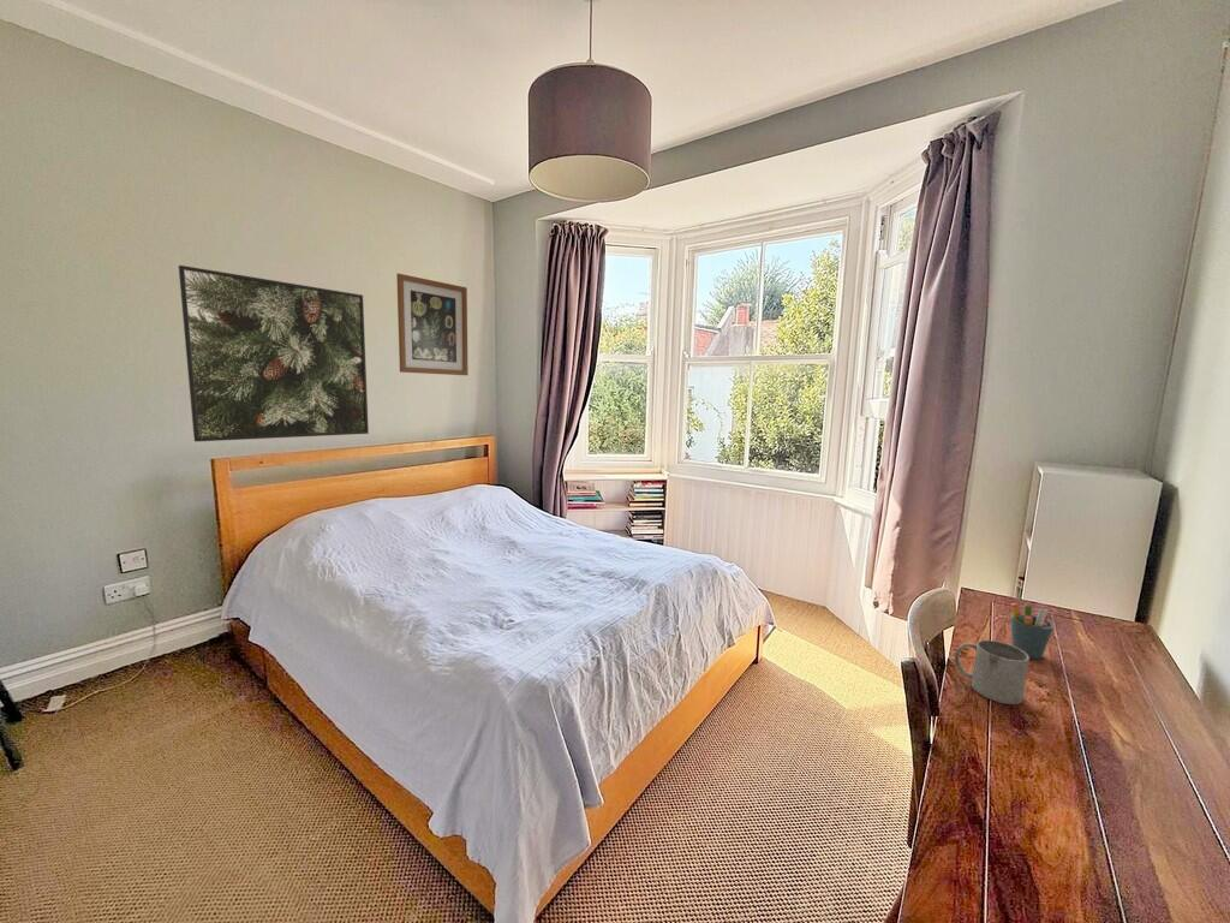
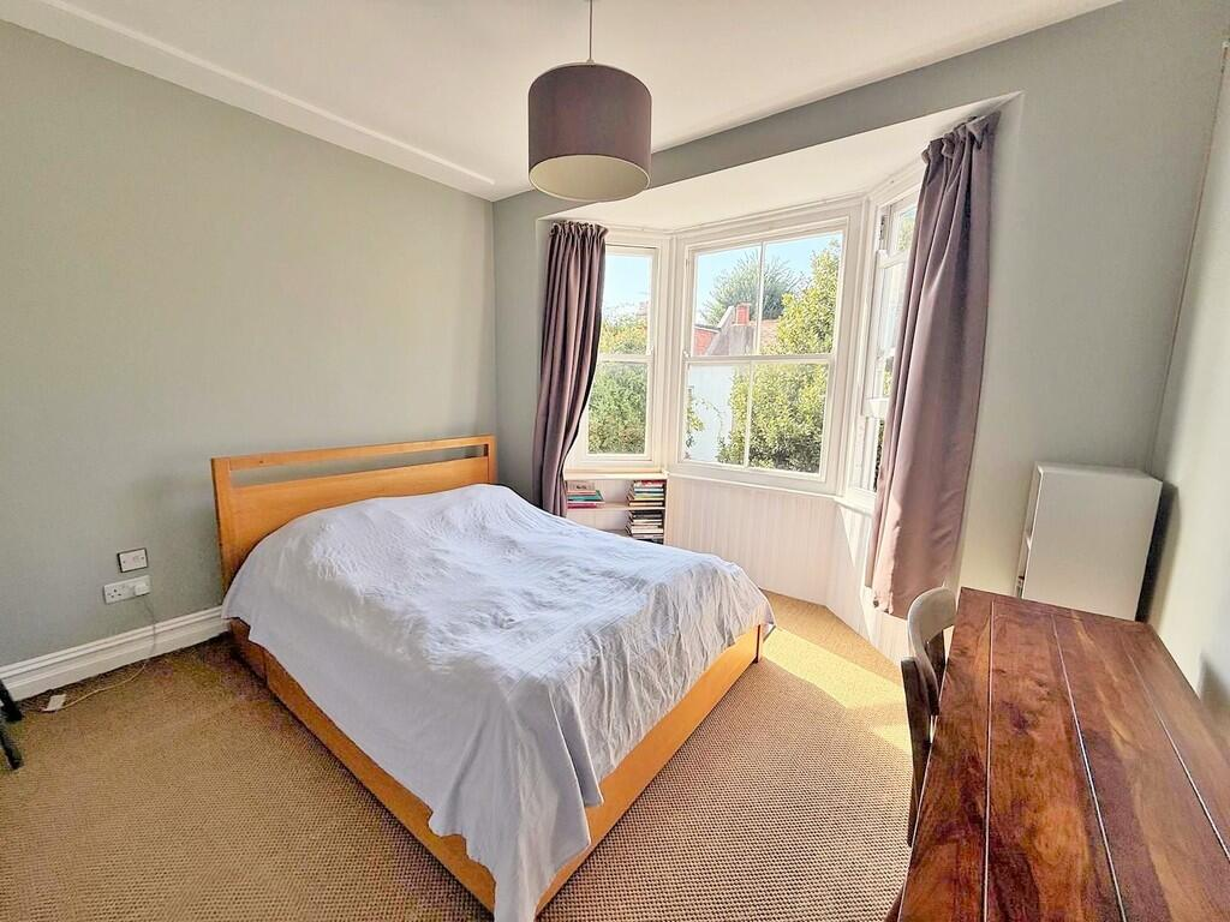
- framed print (286, 361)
- pen holder (1029, 627)
- wall art (434, 327)
- mug (989, 667)
